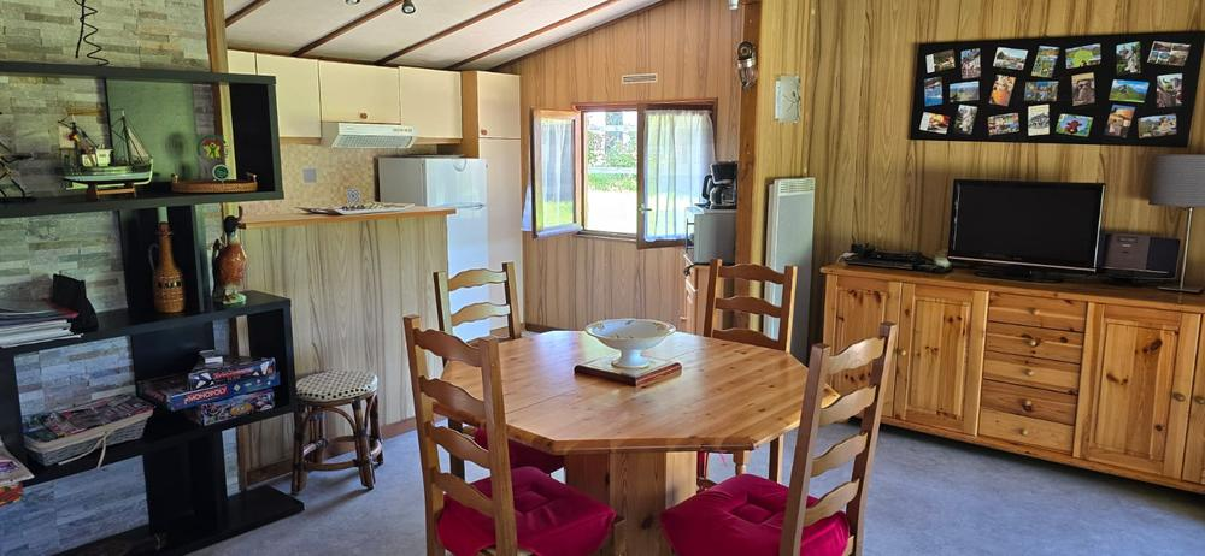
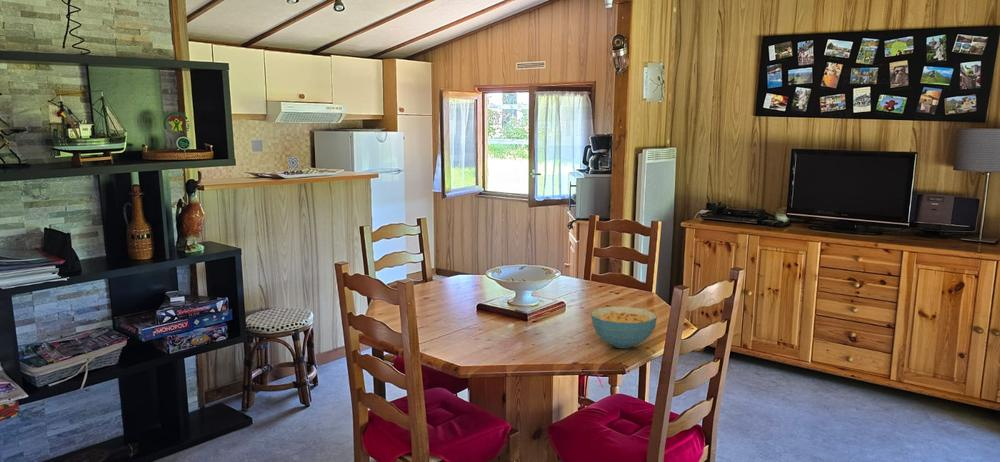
+ cereal bowl (622, 329)
